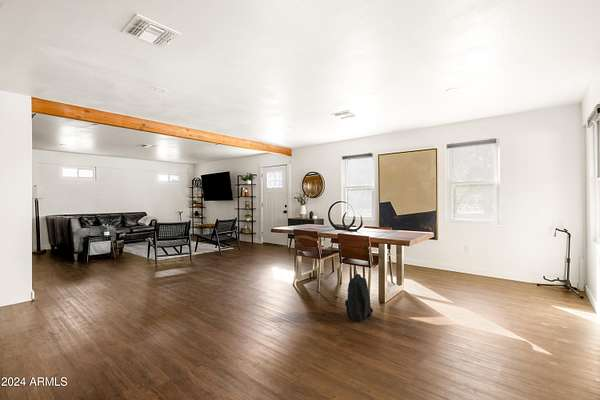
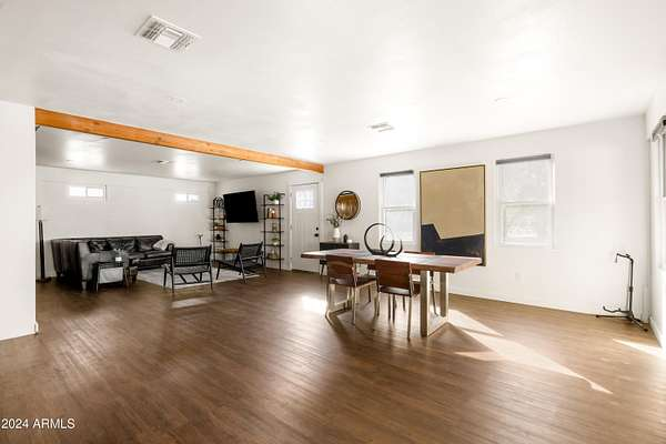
- backpack (358, 295)
